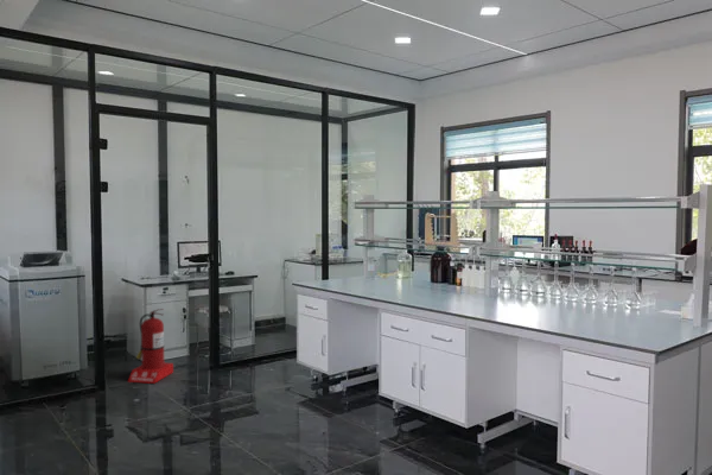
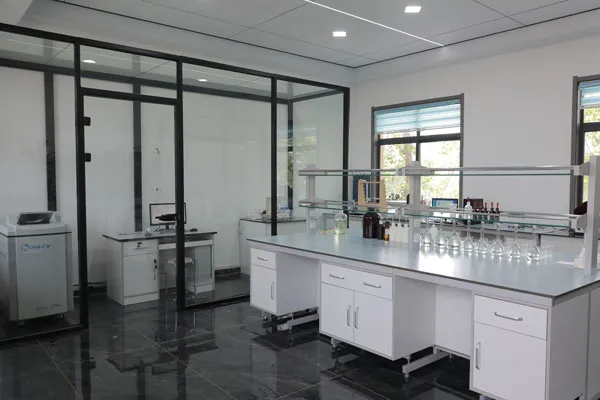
- fire extinguisher (150, 343)
